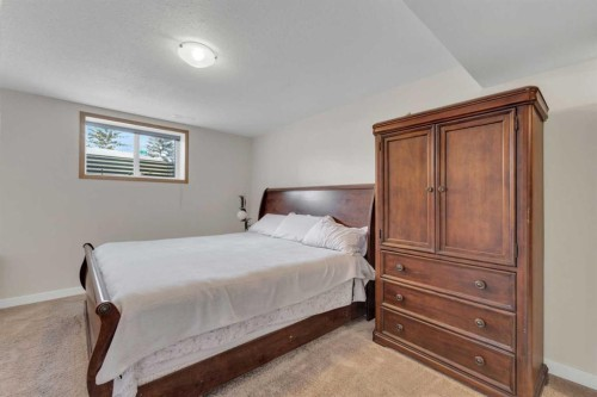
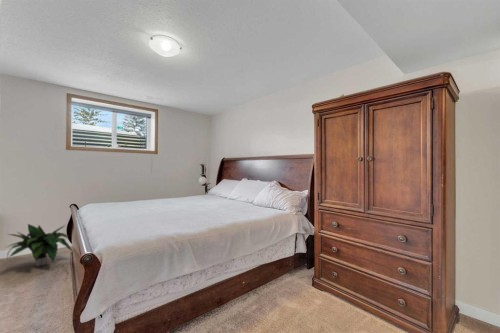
+ potted plant (38, 244)
